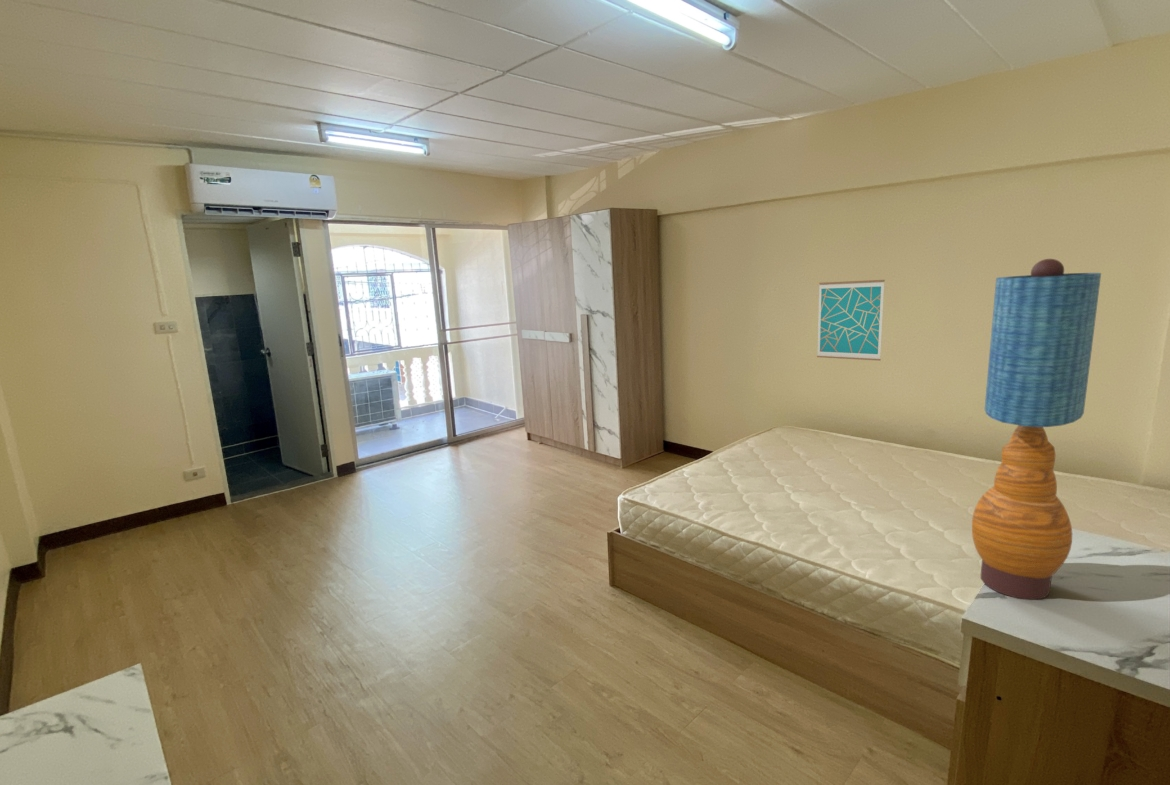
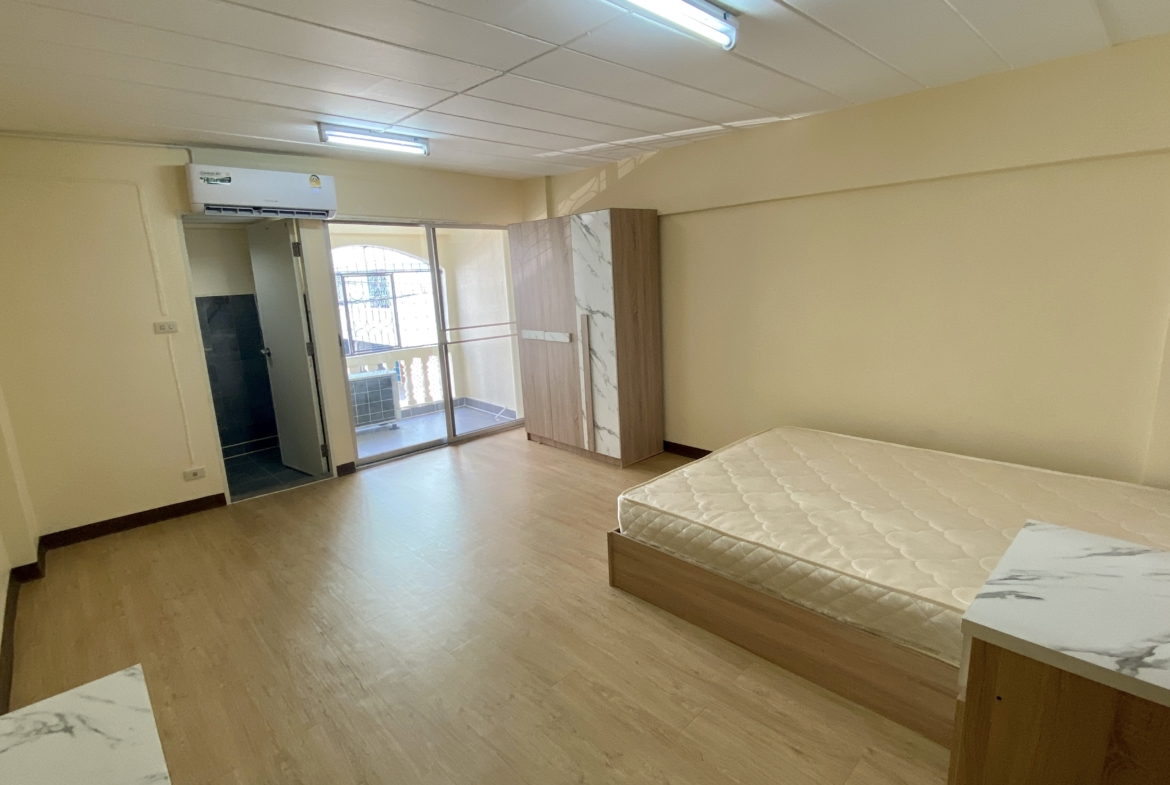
- table lamp (1030, 429)
- wall art (849, 320)
